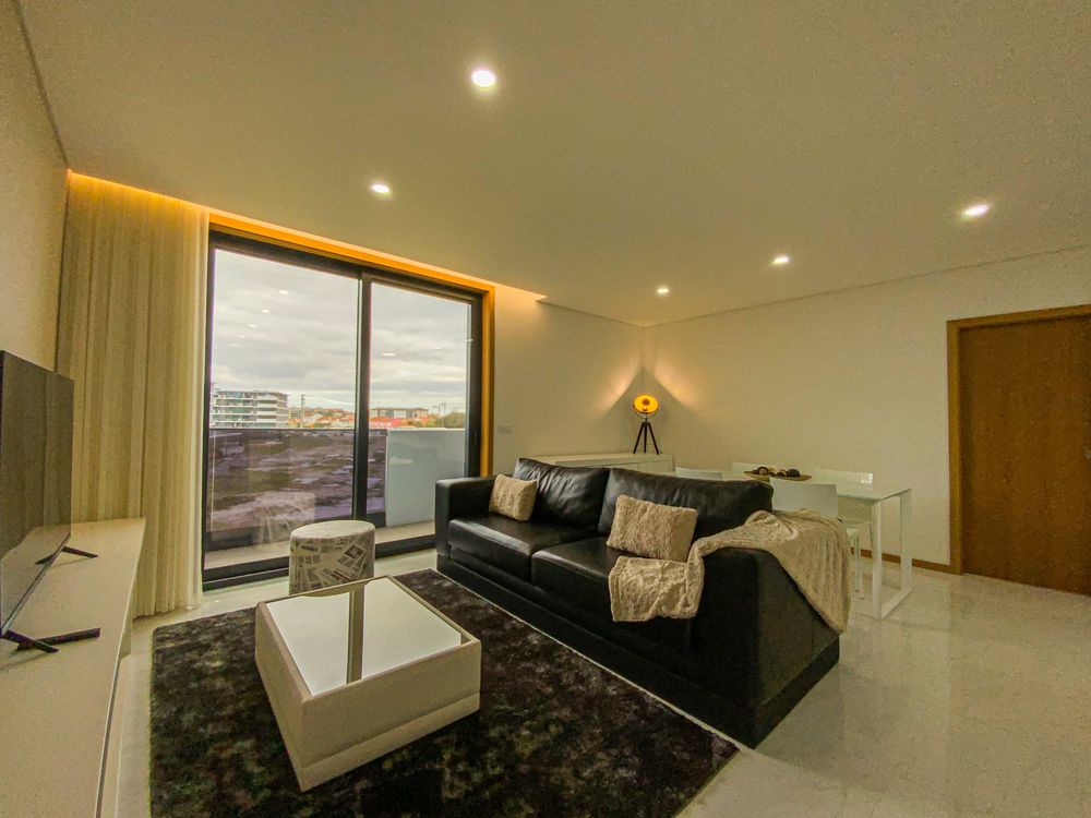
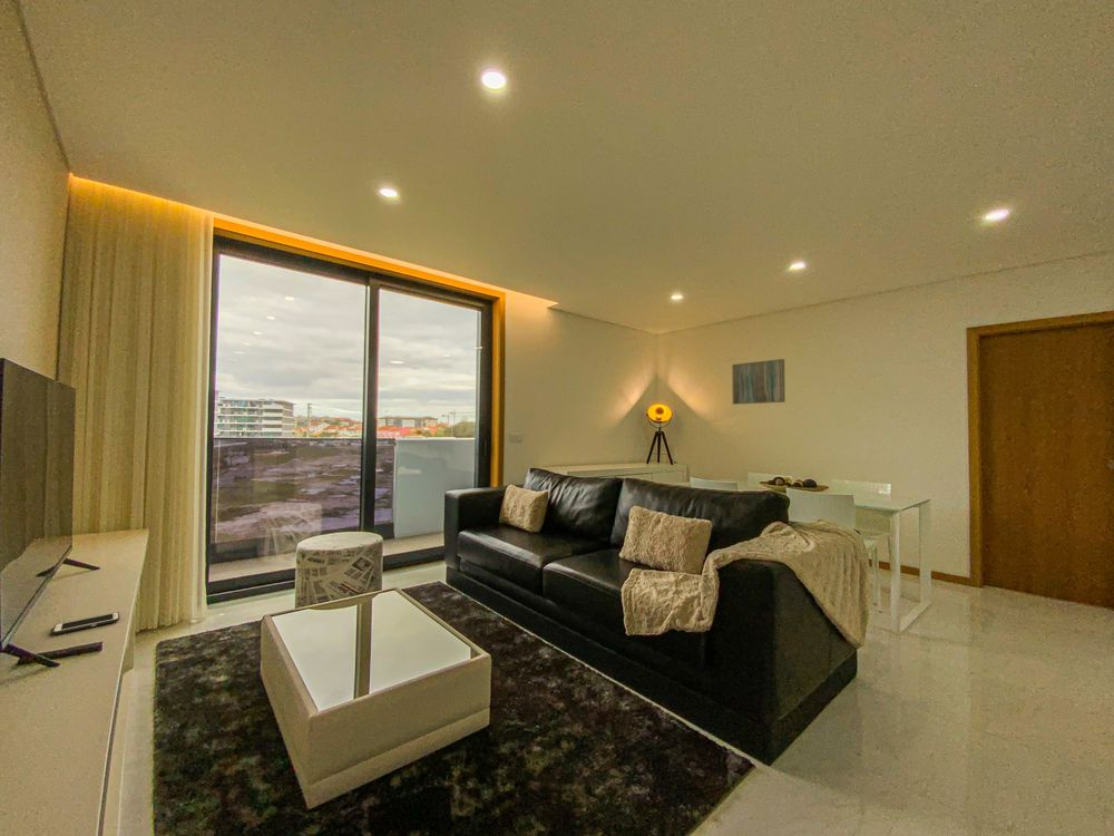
+ wall art (758, 382)
+ cell phone (87, 622)
